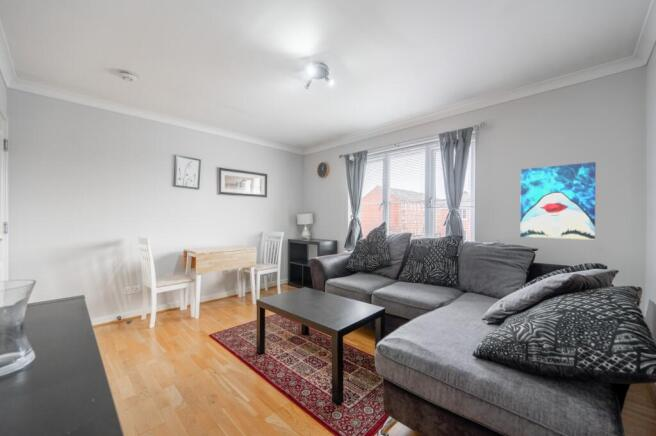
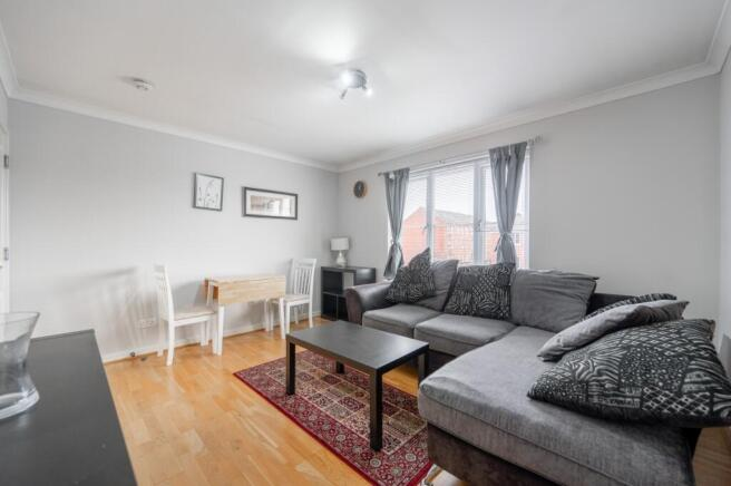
- wall art (555, 202)
